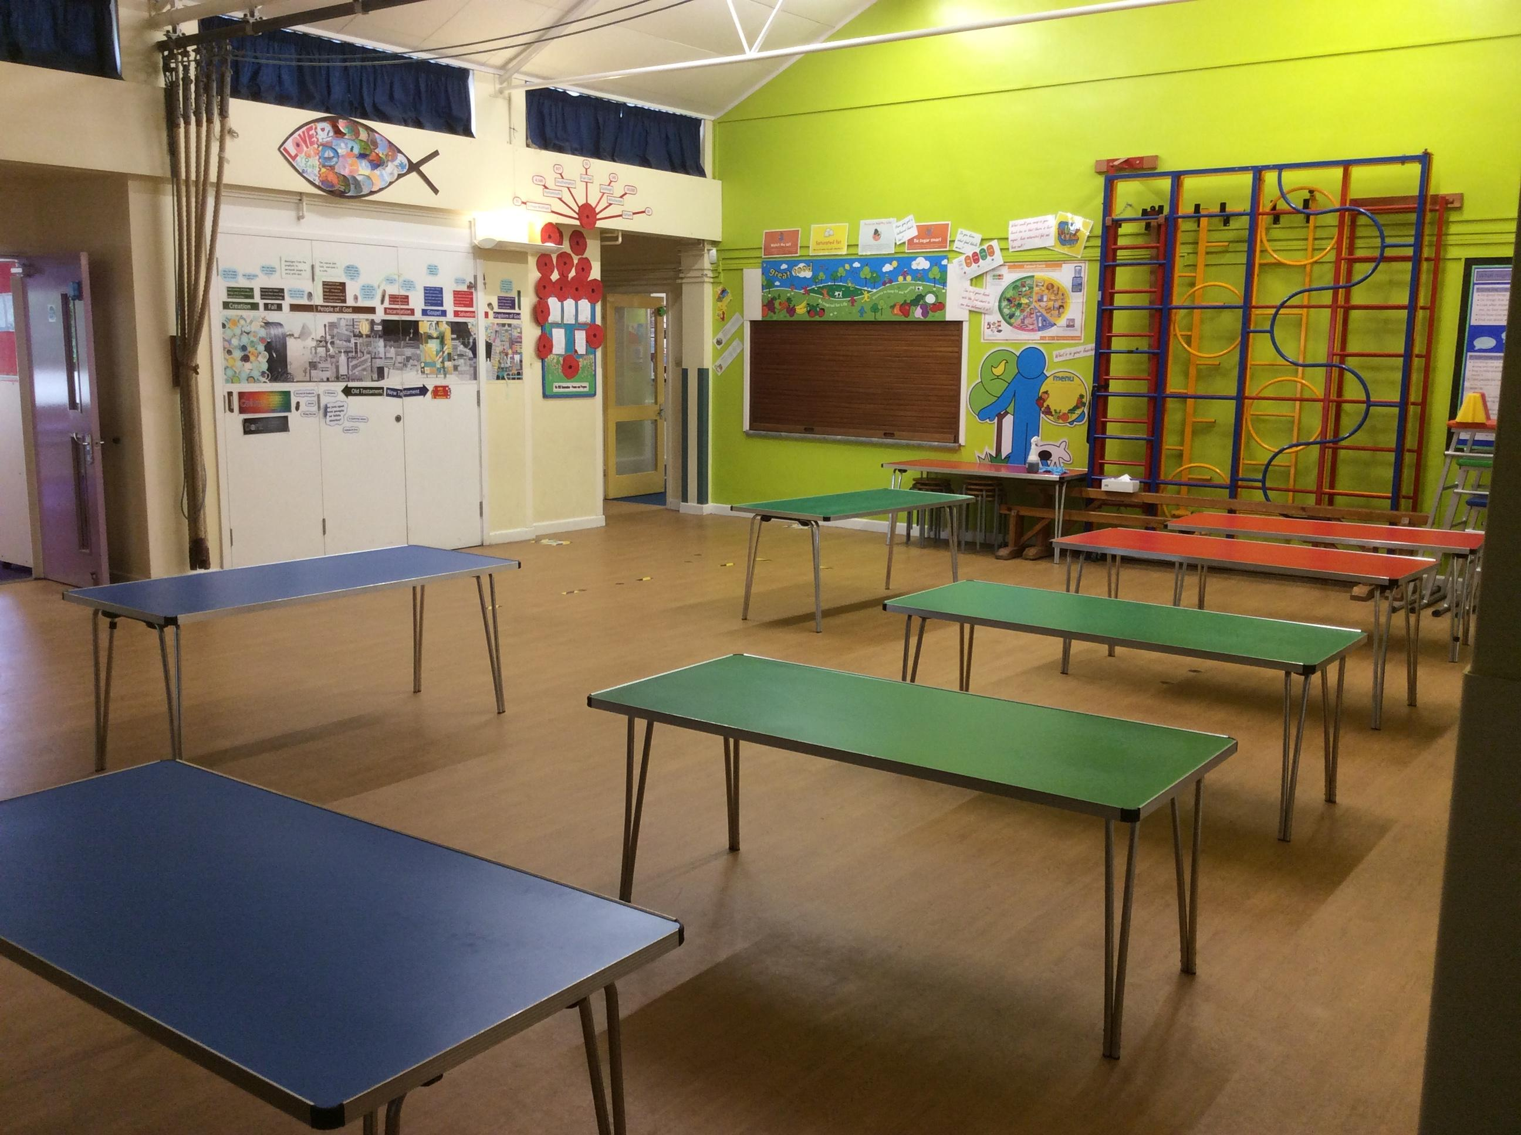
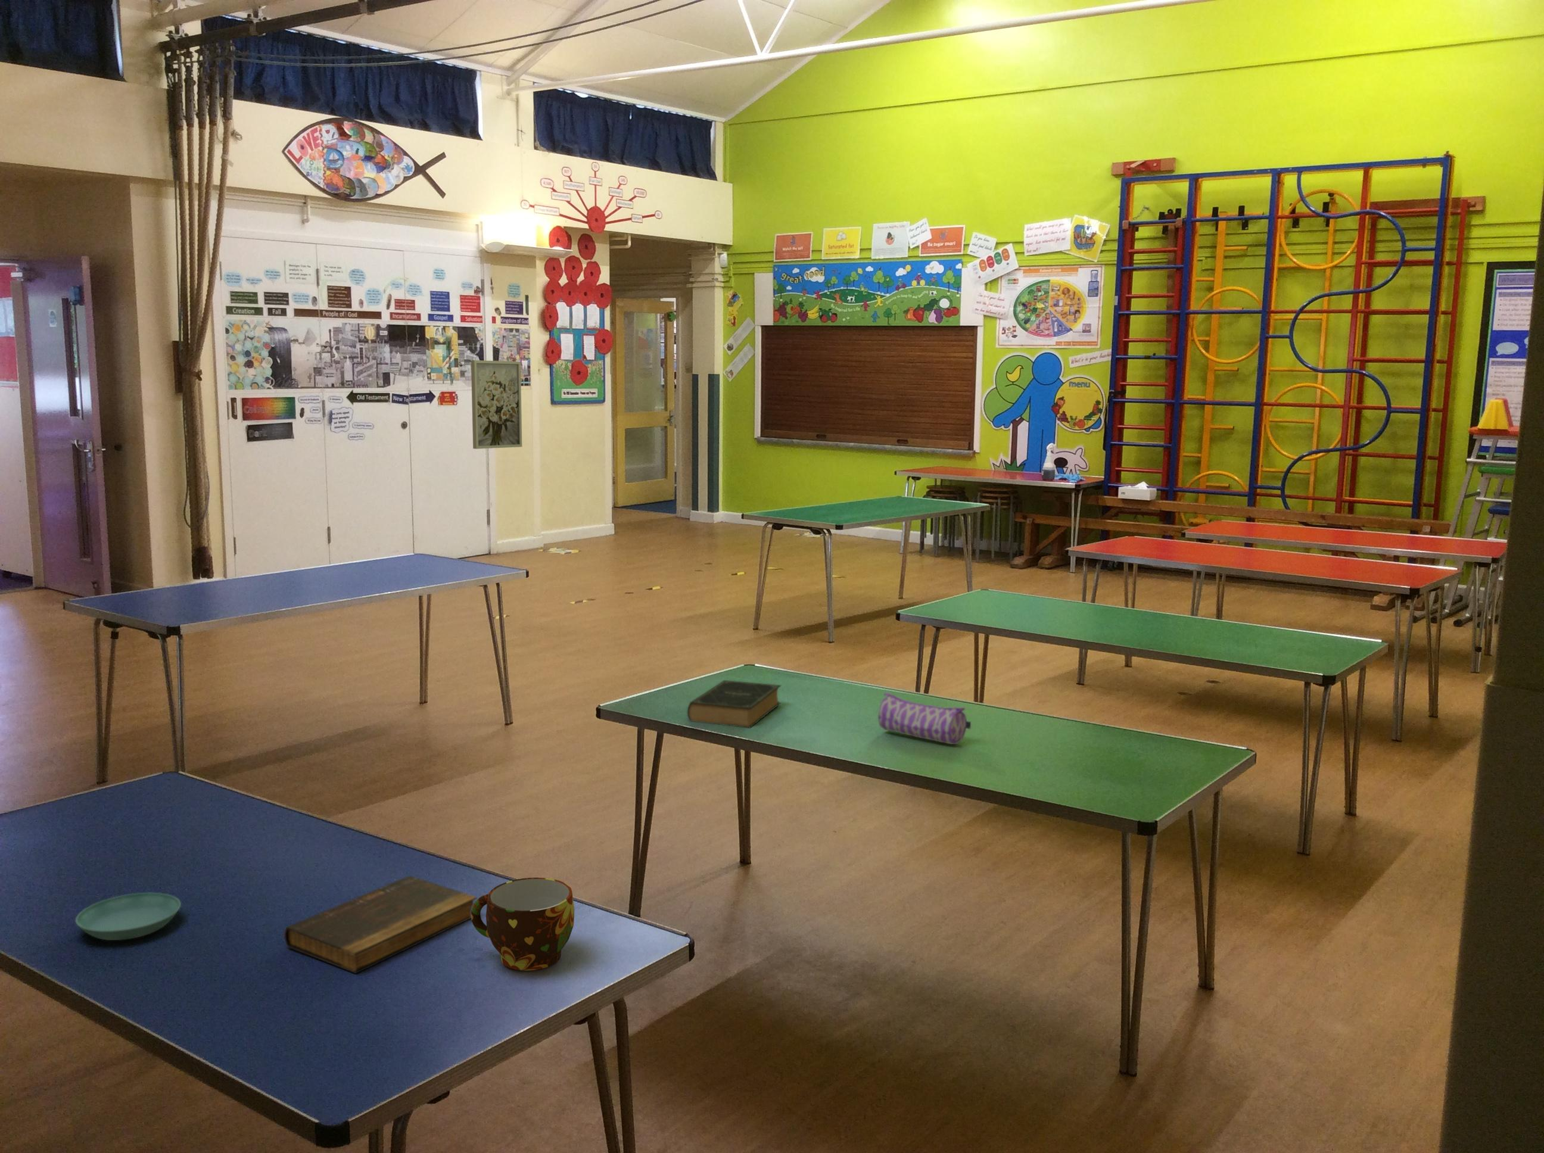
+ book (735, 702)
+ wall art (497, 405)
+ cup (524, 927)
+ pencil case (922, 718)
+ saucer (130, 918)
+ book (383, 920)
